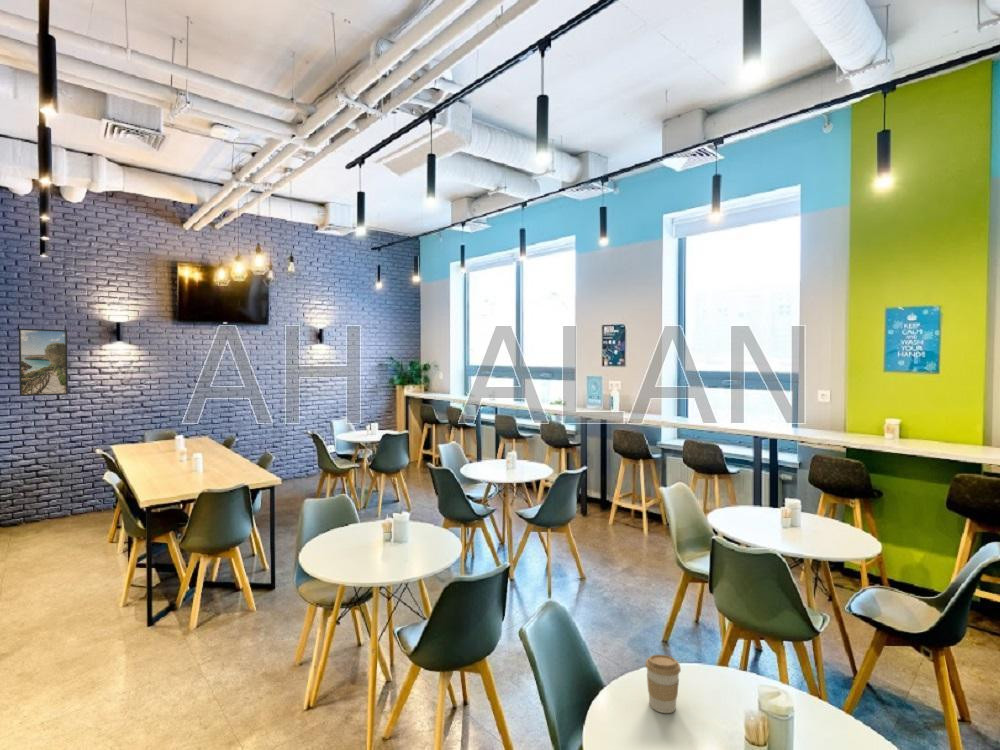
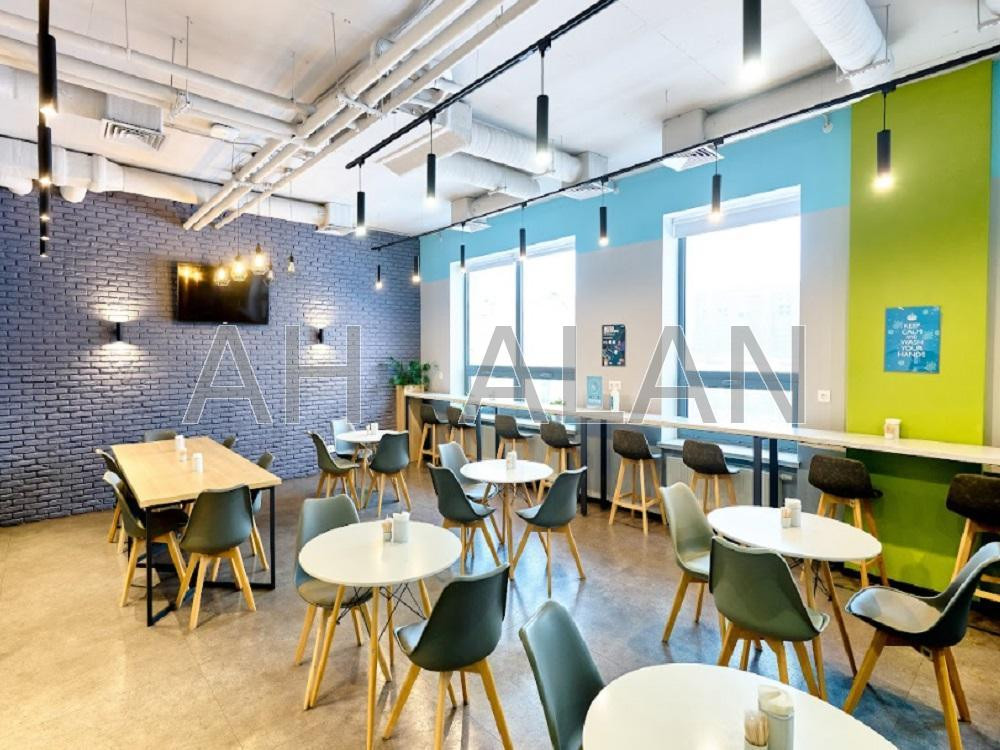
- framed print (43, 362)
- coffee cup (662, 681)
